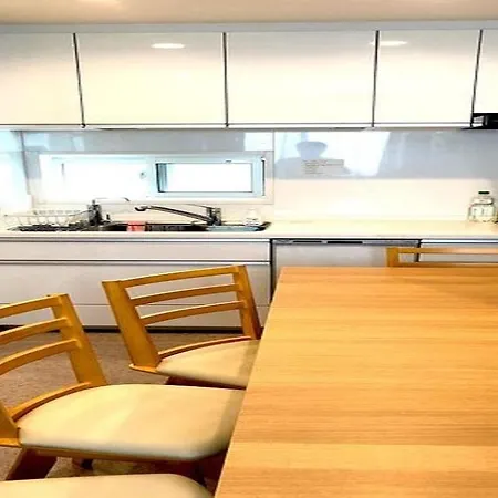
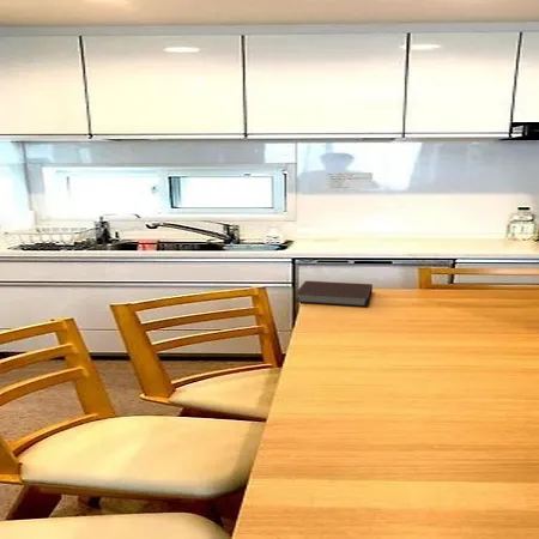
+ notebook (334, 292)
